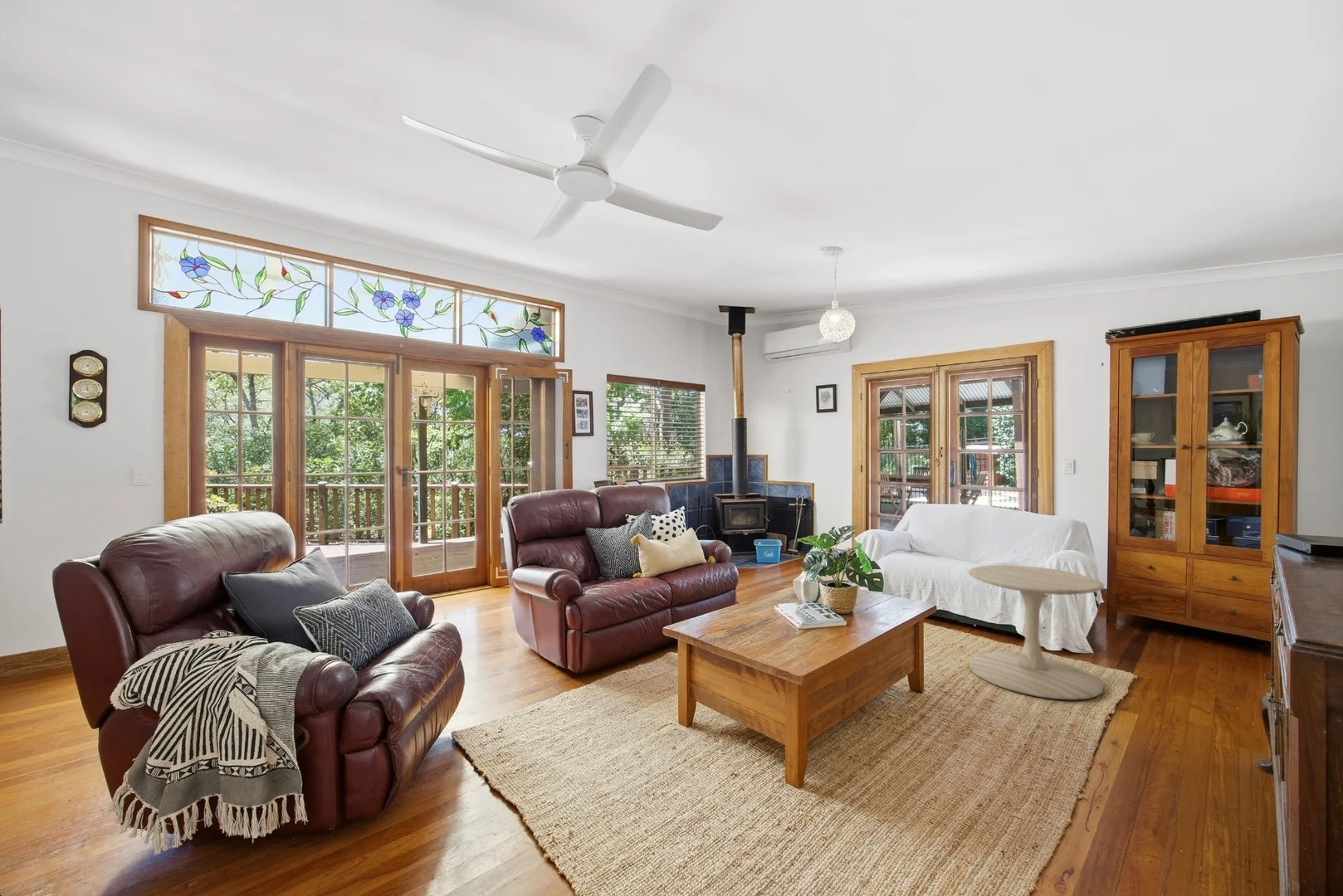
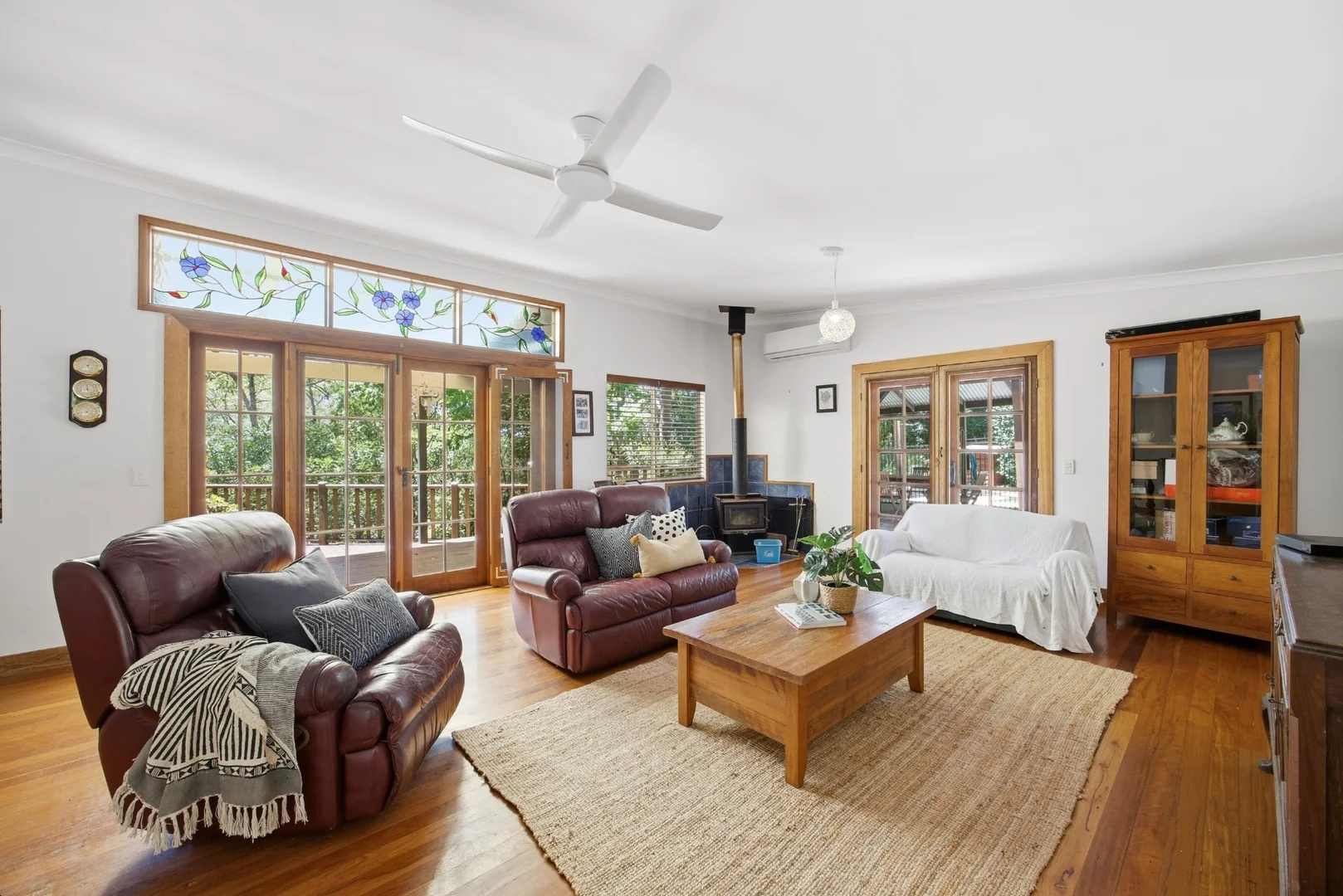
- side table (1032, 626)
